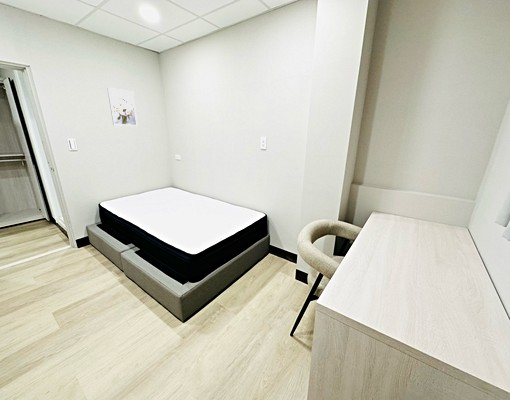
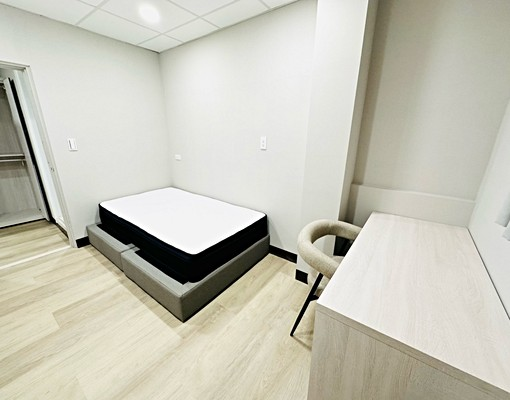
- wall art (123, 108)
